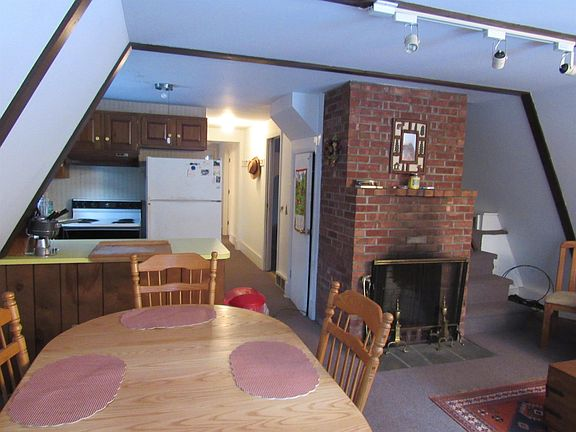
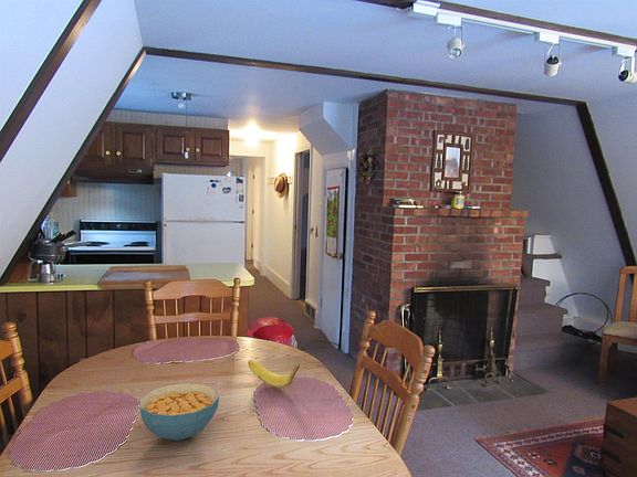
+ cereal bowl (179, 416)
+ banana (272, 373)
